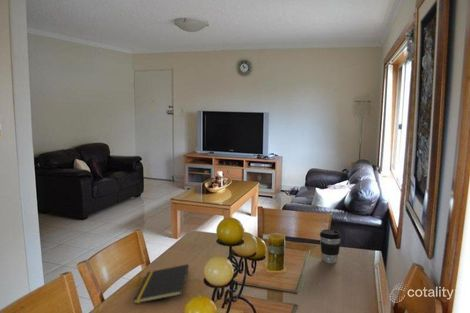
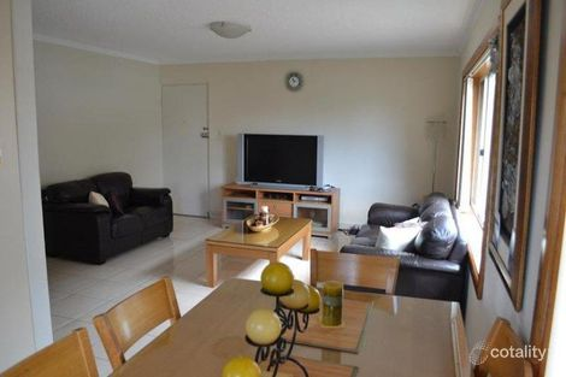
- coffee cup (330, 246)
- notepad (163, 282)
